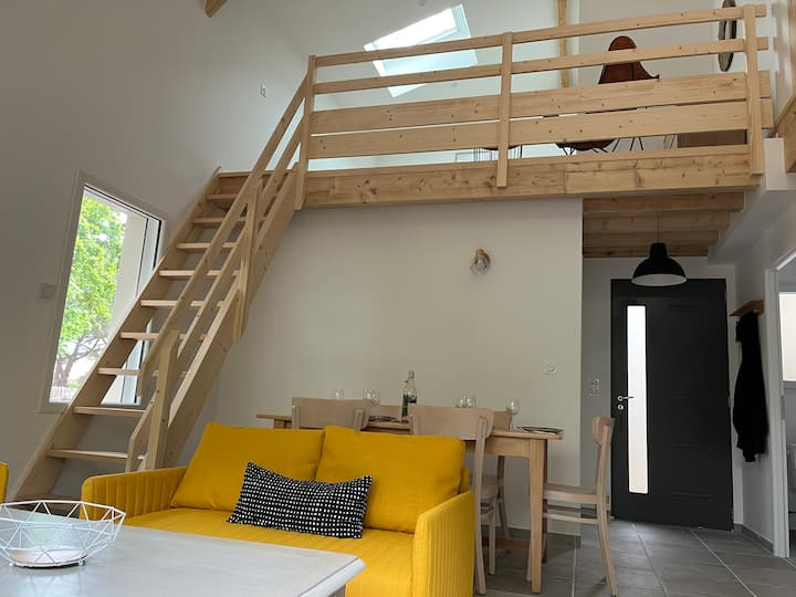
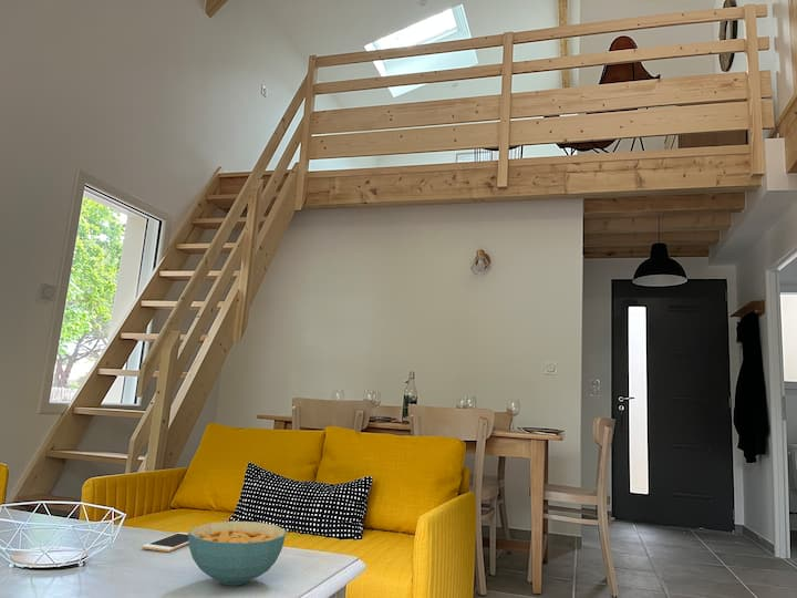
+ cell phone (174, 542)
+ cereal bowl (236, 556)
